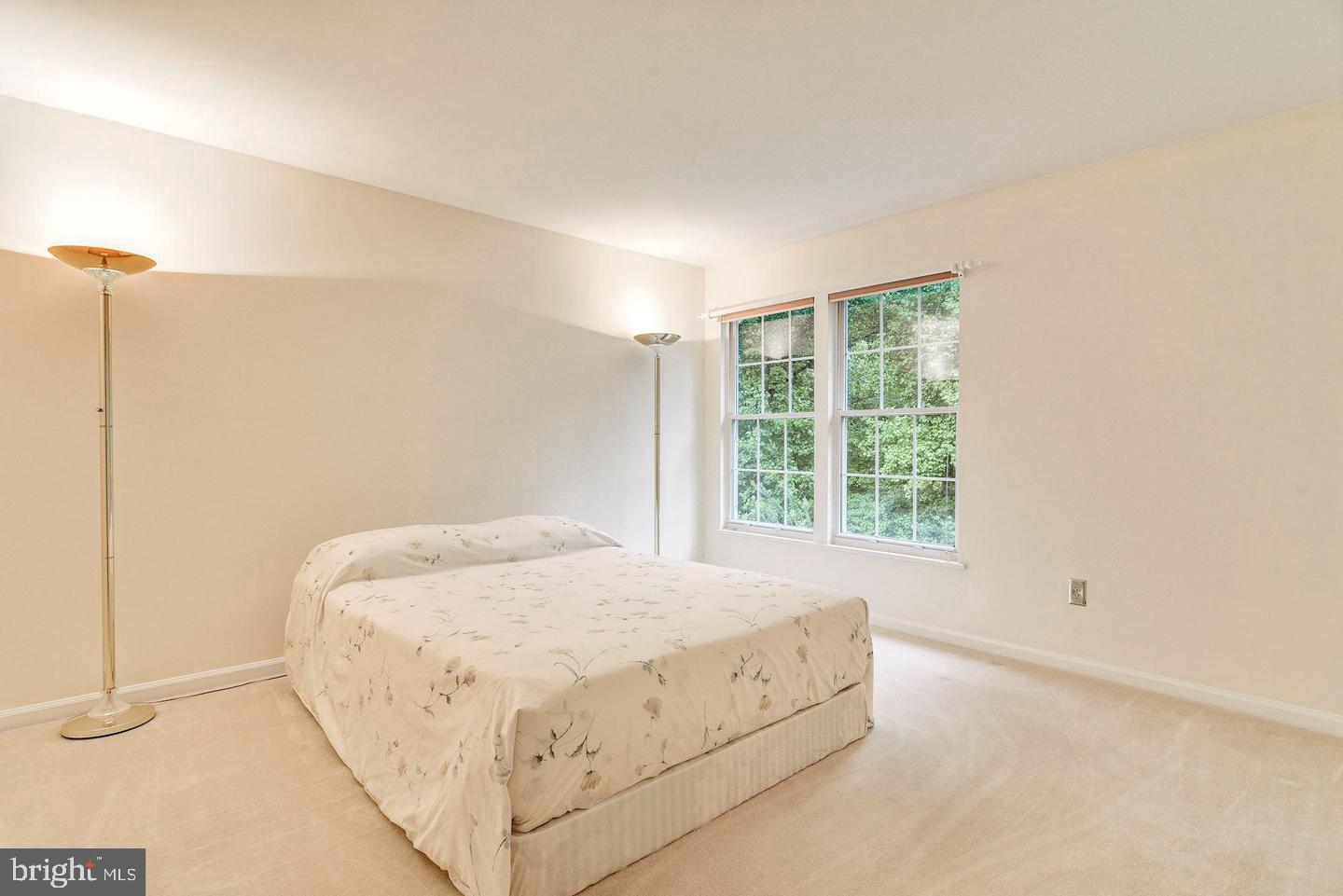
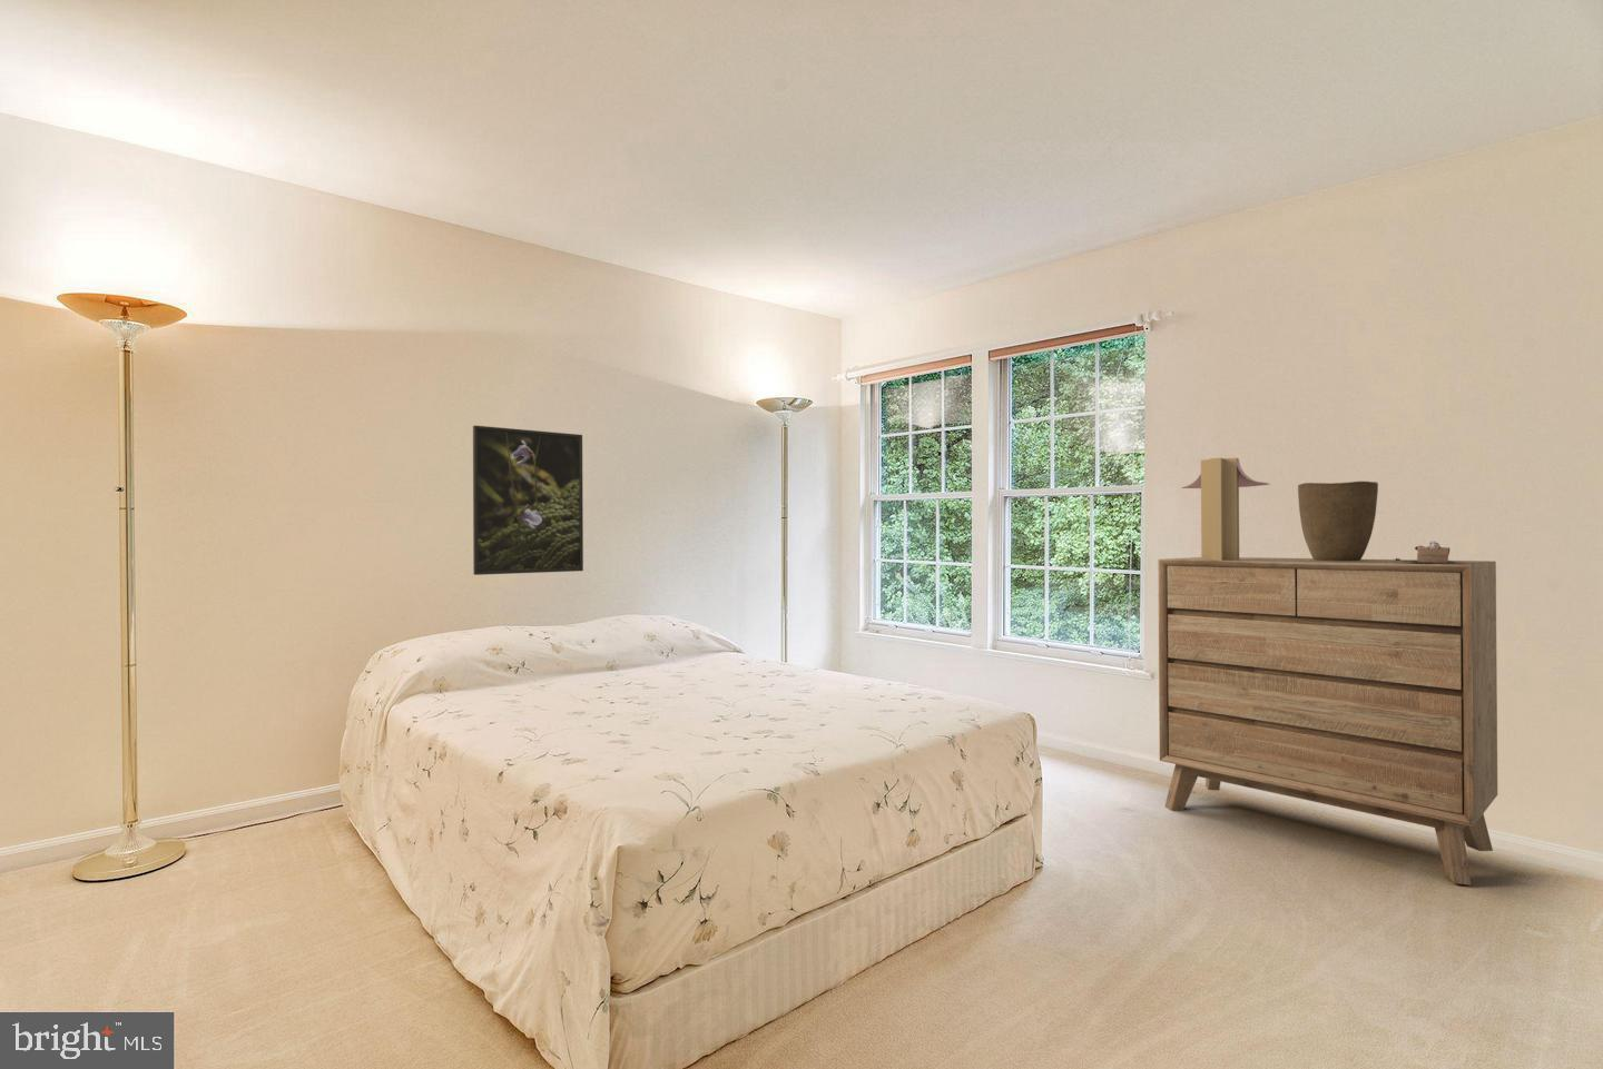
+ dresser (1314, 693)
+ table lamp (1222, 508)
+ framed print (530, 501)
+ vase (1337, 519)
+ jewelry box (1430, 551)
